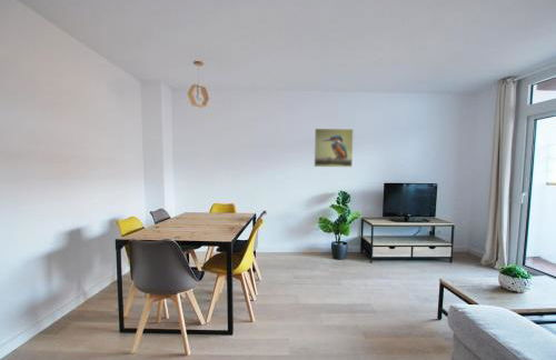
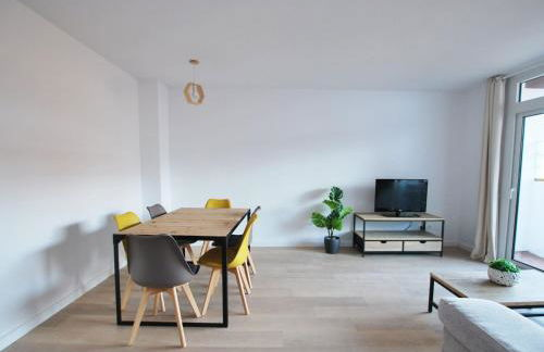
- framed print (332, 148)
